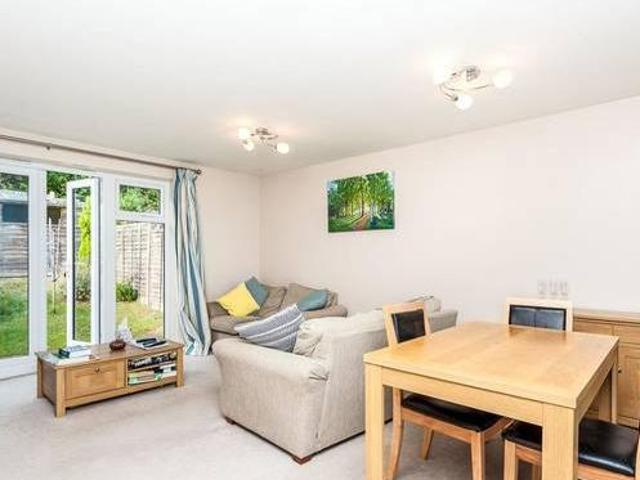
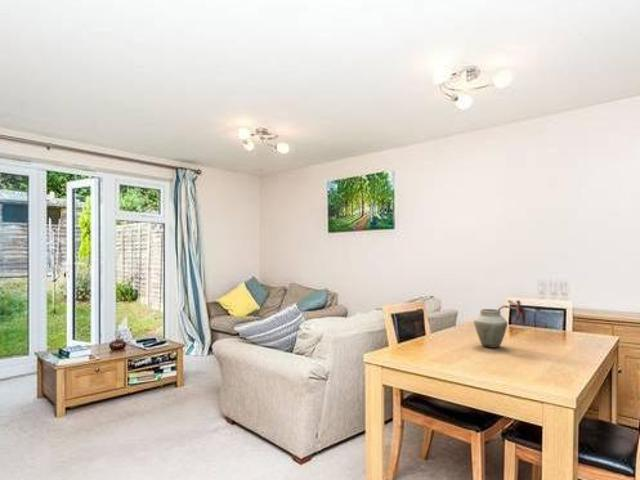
+ vase (499, 322)
